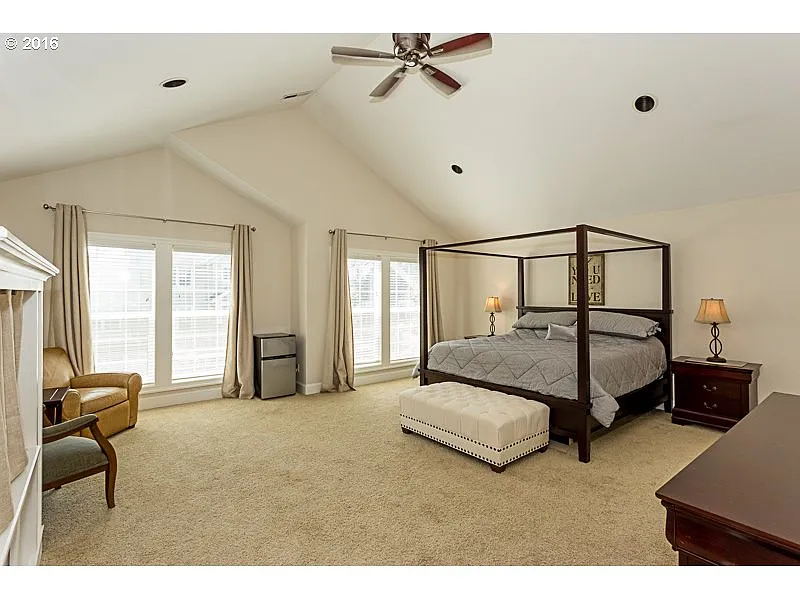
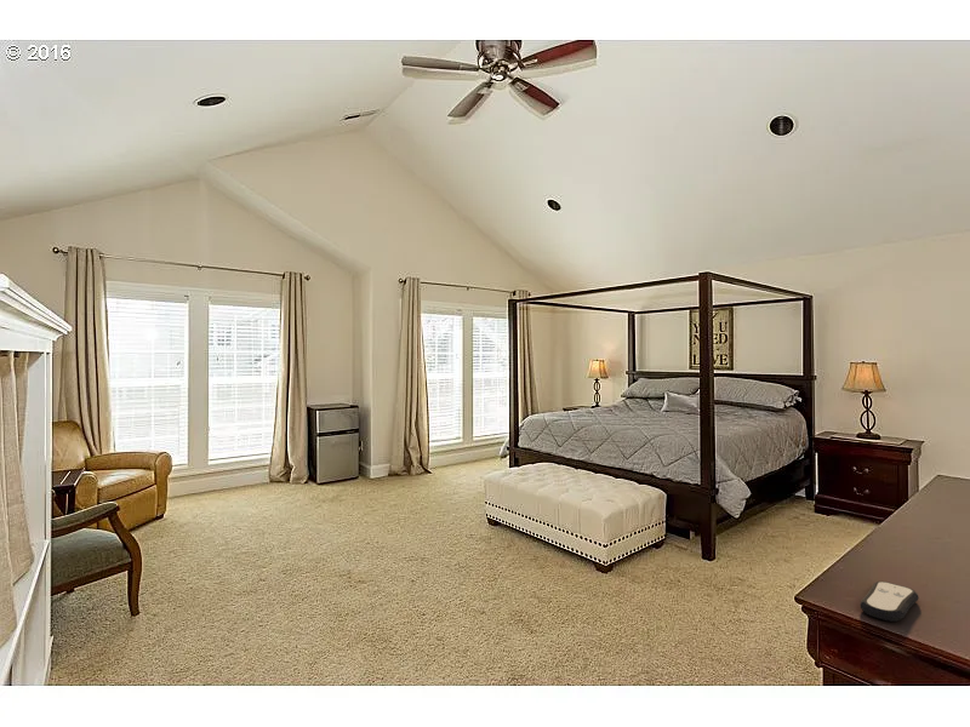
+ remote control (888, 600)
